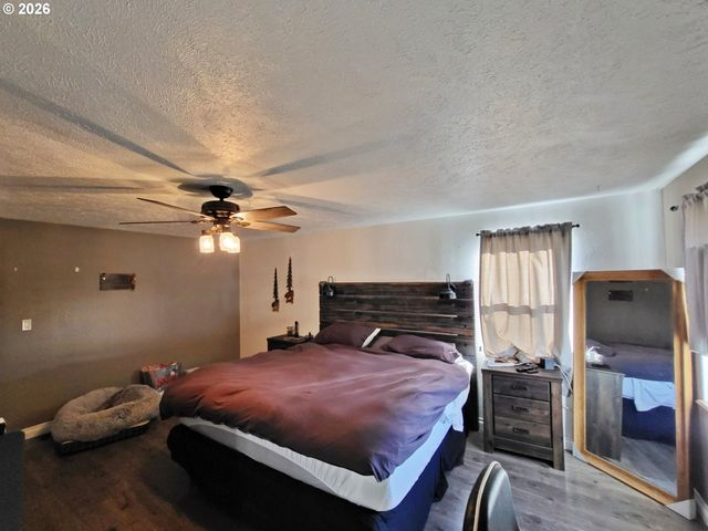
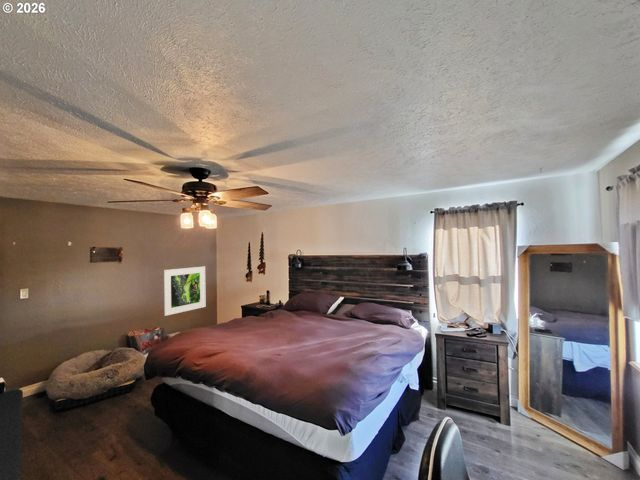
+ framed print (186, 289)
